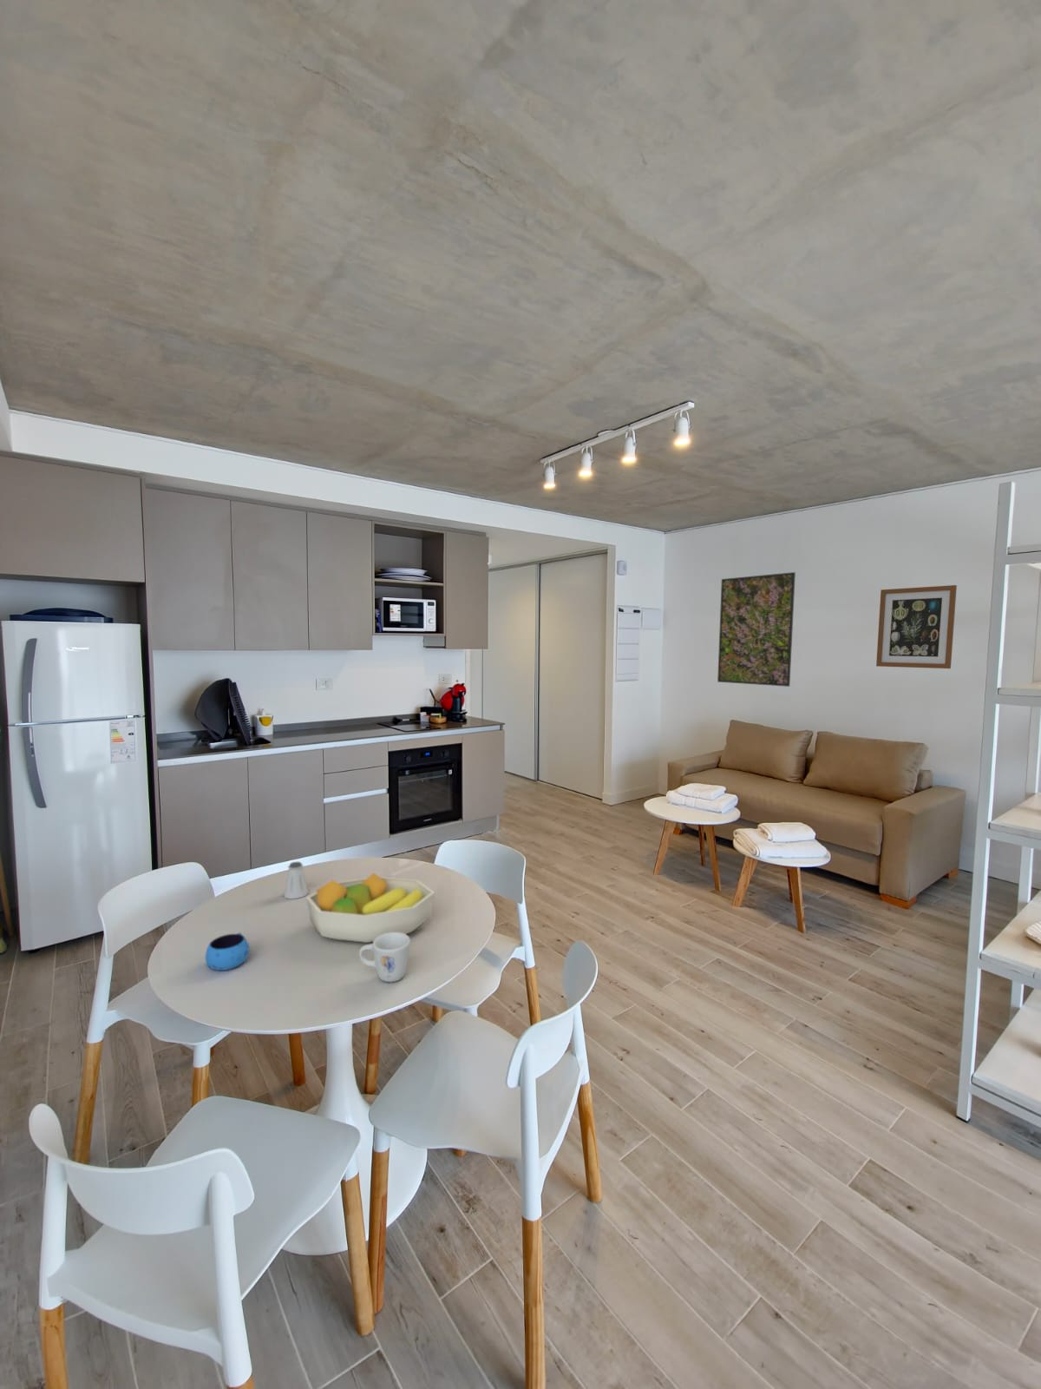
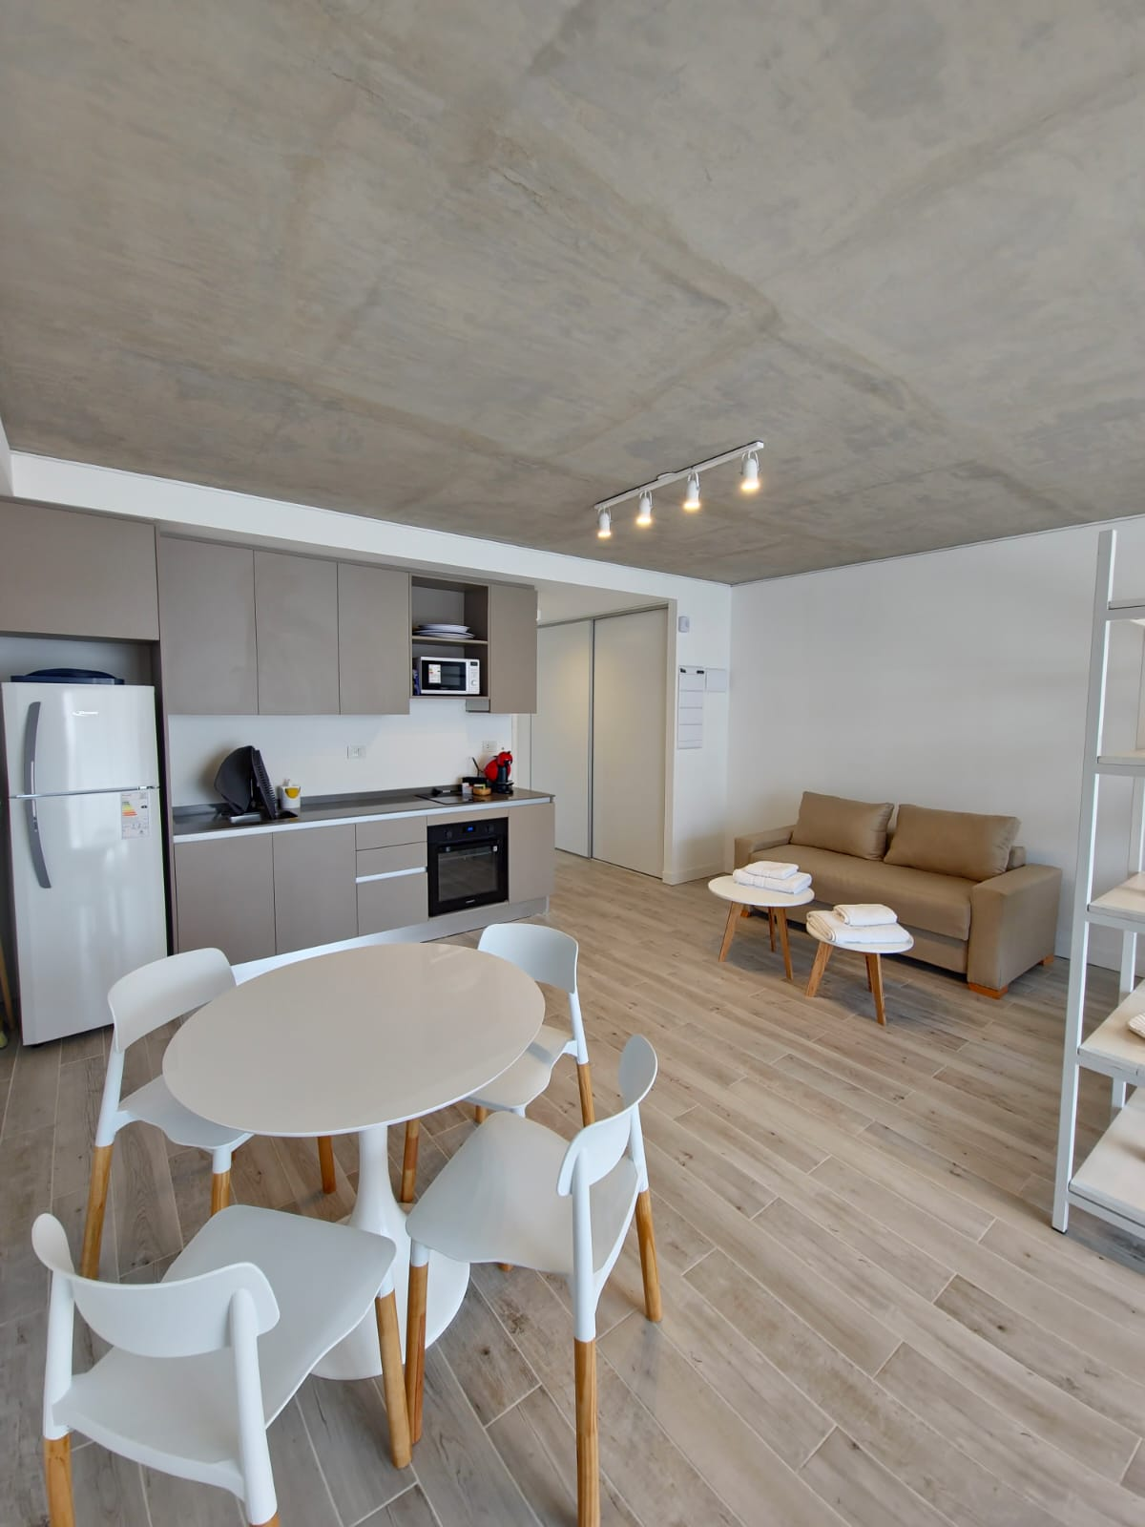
- saltshaker (296, 878)
- fruit bowl (372, 903)
- mug (384, 958)
- mug (230, 949)
- wall art (914, 628)
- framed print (753, 630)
